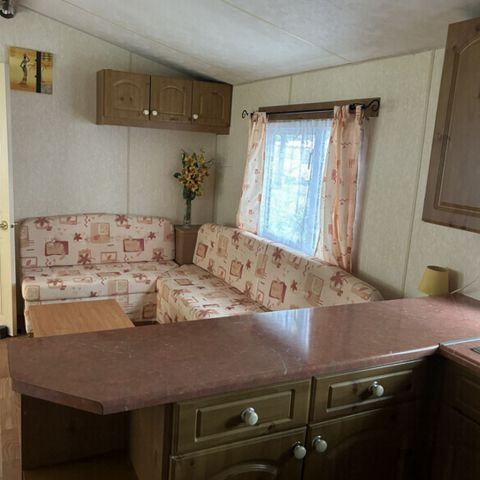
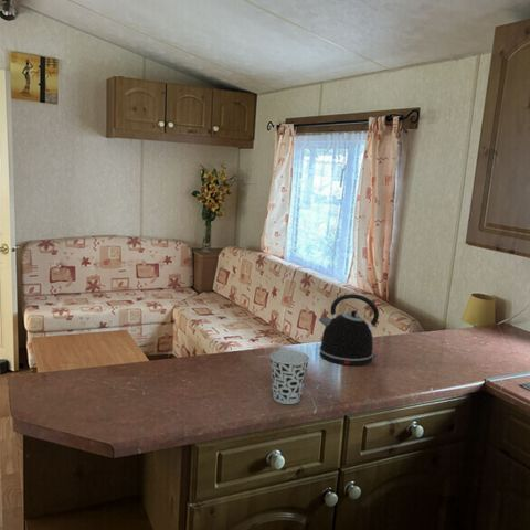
+ cup (287, 378)
+ kettle (349, 325)
